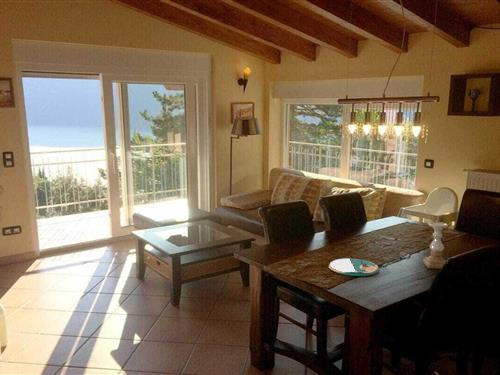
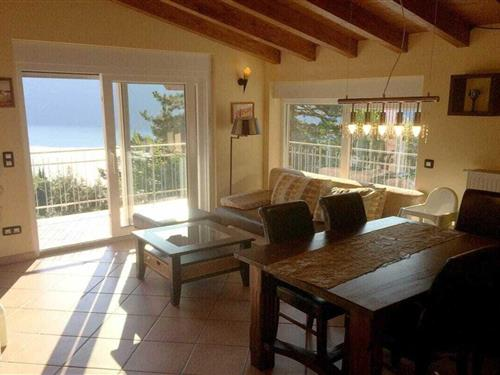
- candle holder (436, 244)
- plate (353, 263)
